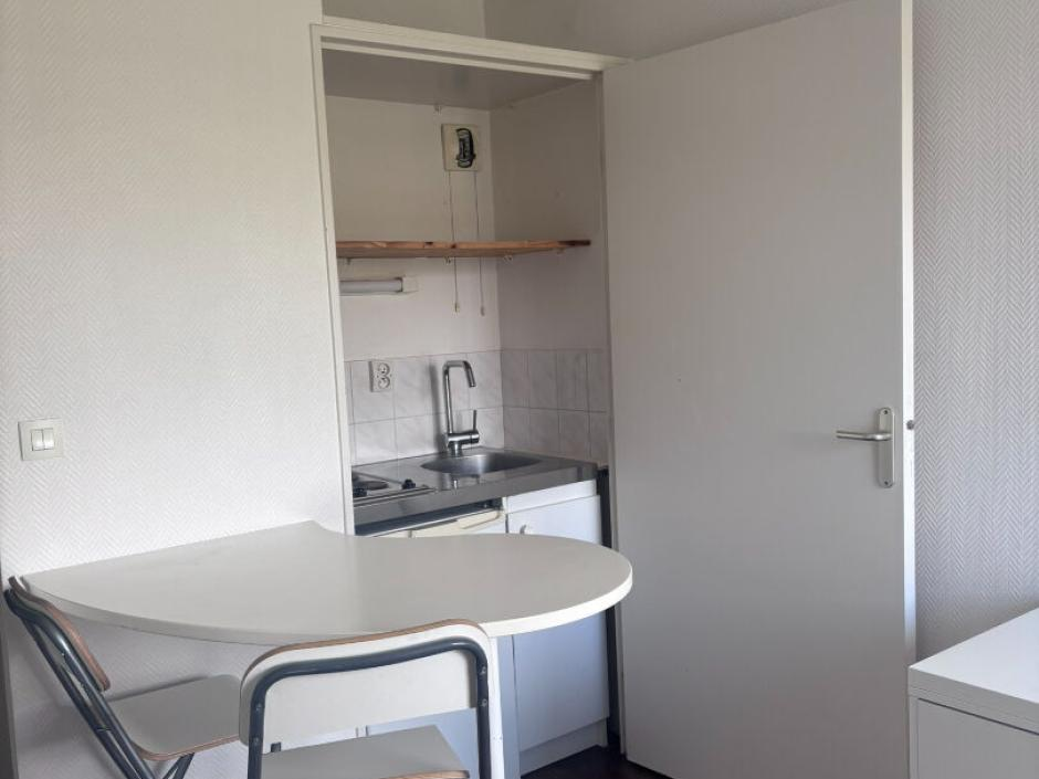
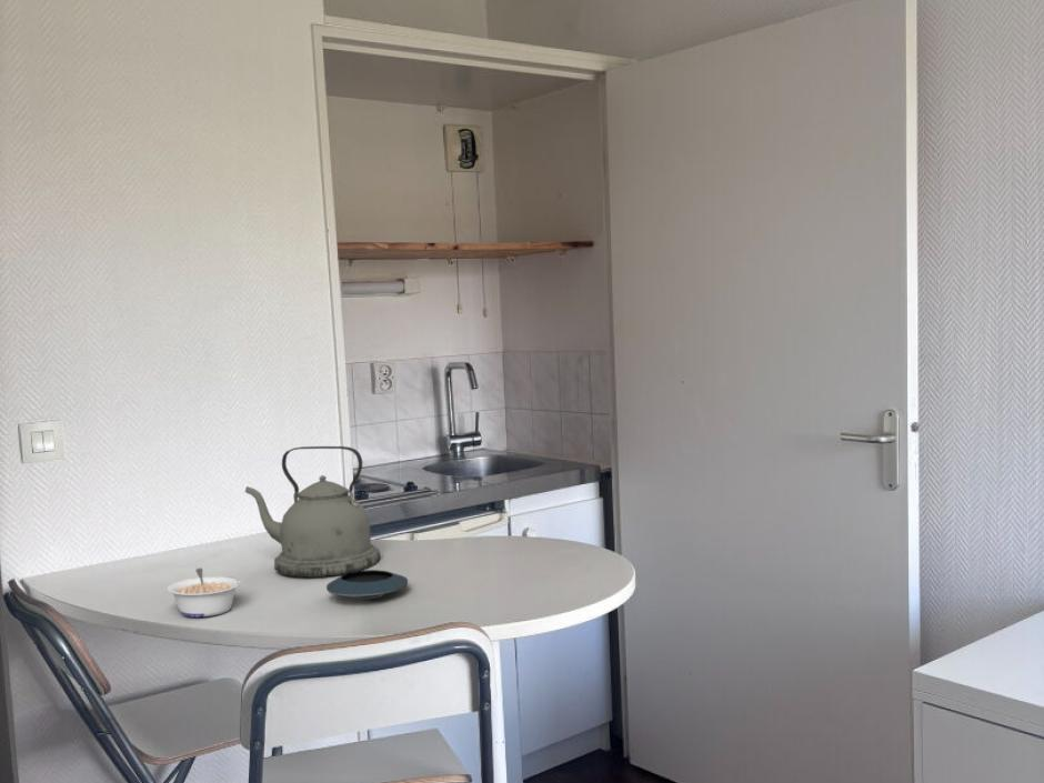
+ saucer (367, 581)
+ legume (202, 594)
+ kettle (317, 505)
